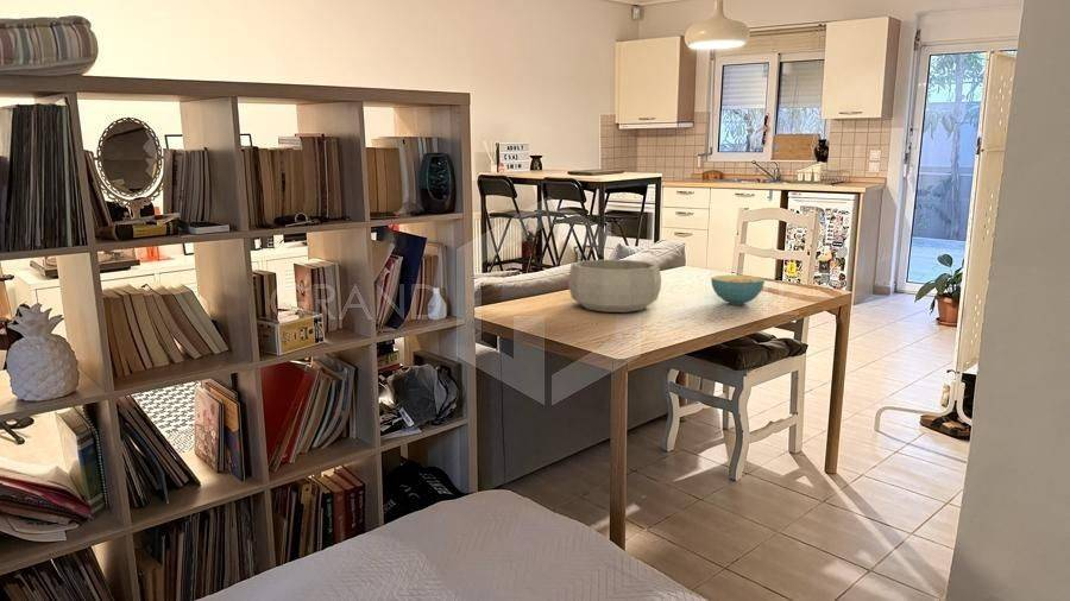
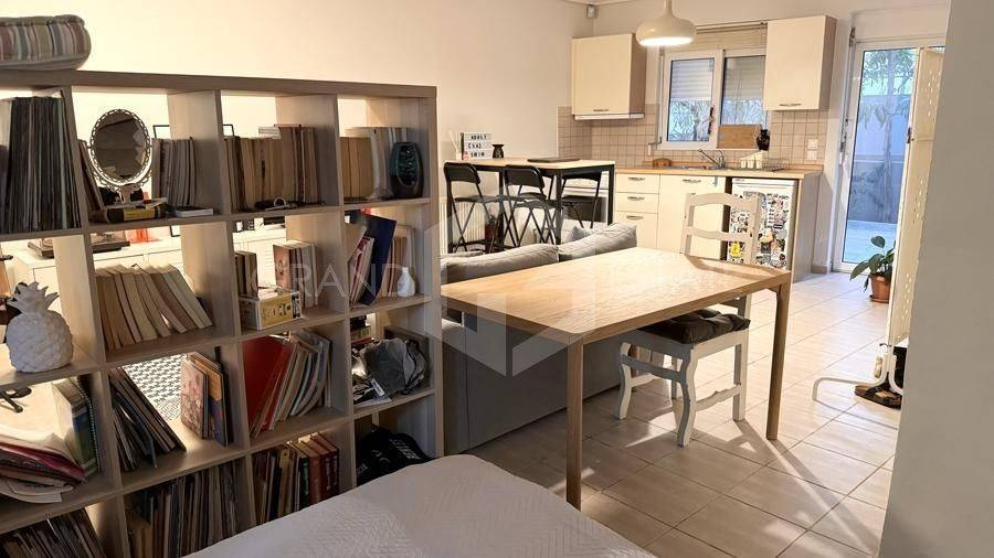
- decorative bowl (613, 285)
- cereal bowl (737, 291)
